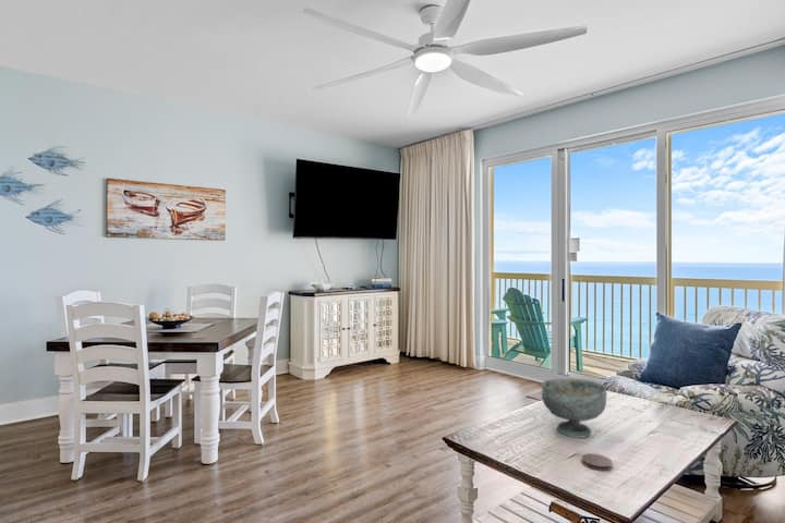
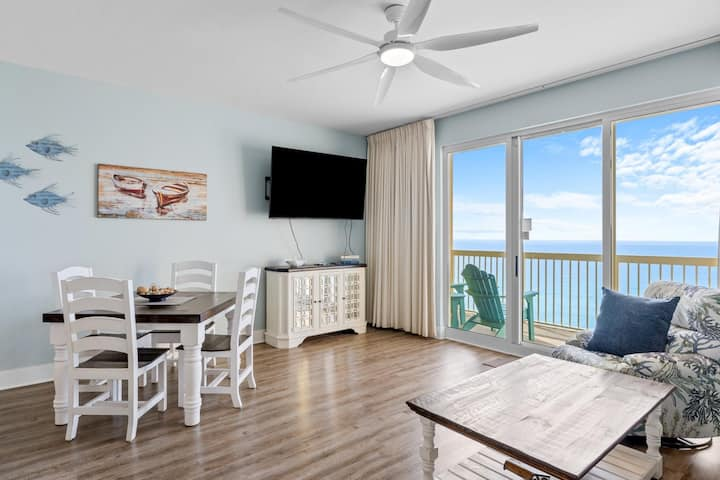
- coaster (596, 461)
- decorative bowl (572, 408)
